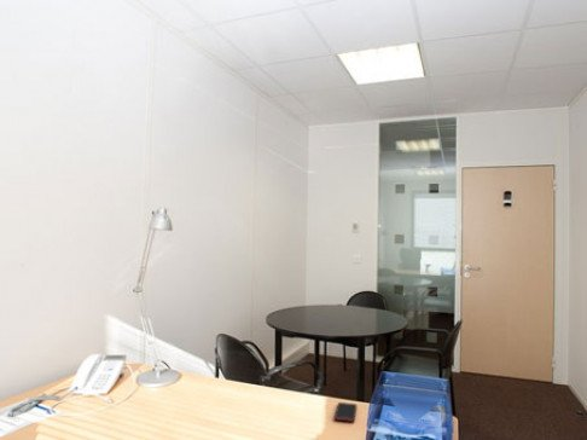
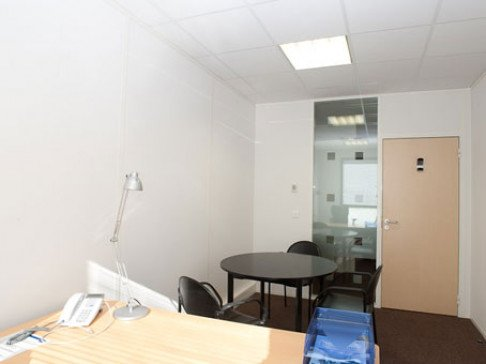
- cell phone (345, 411)
